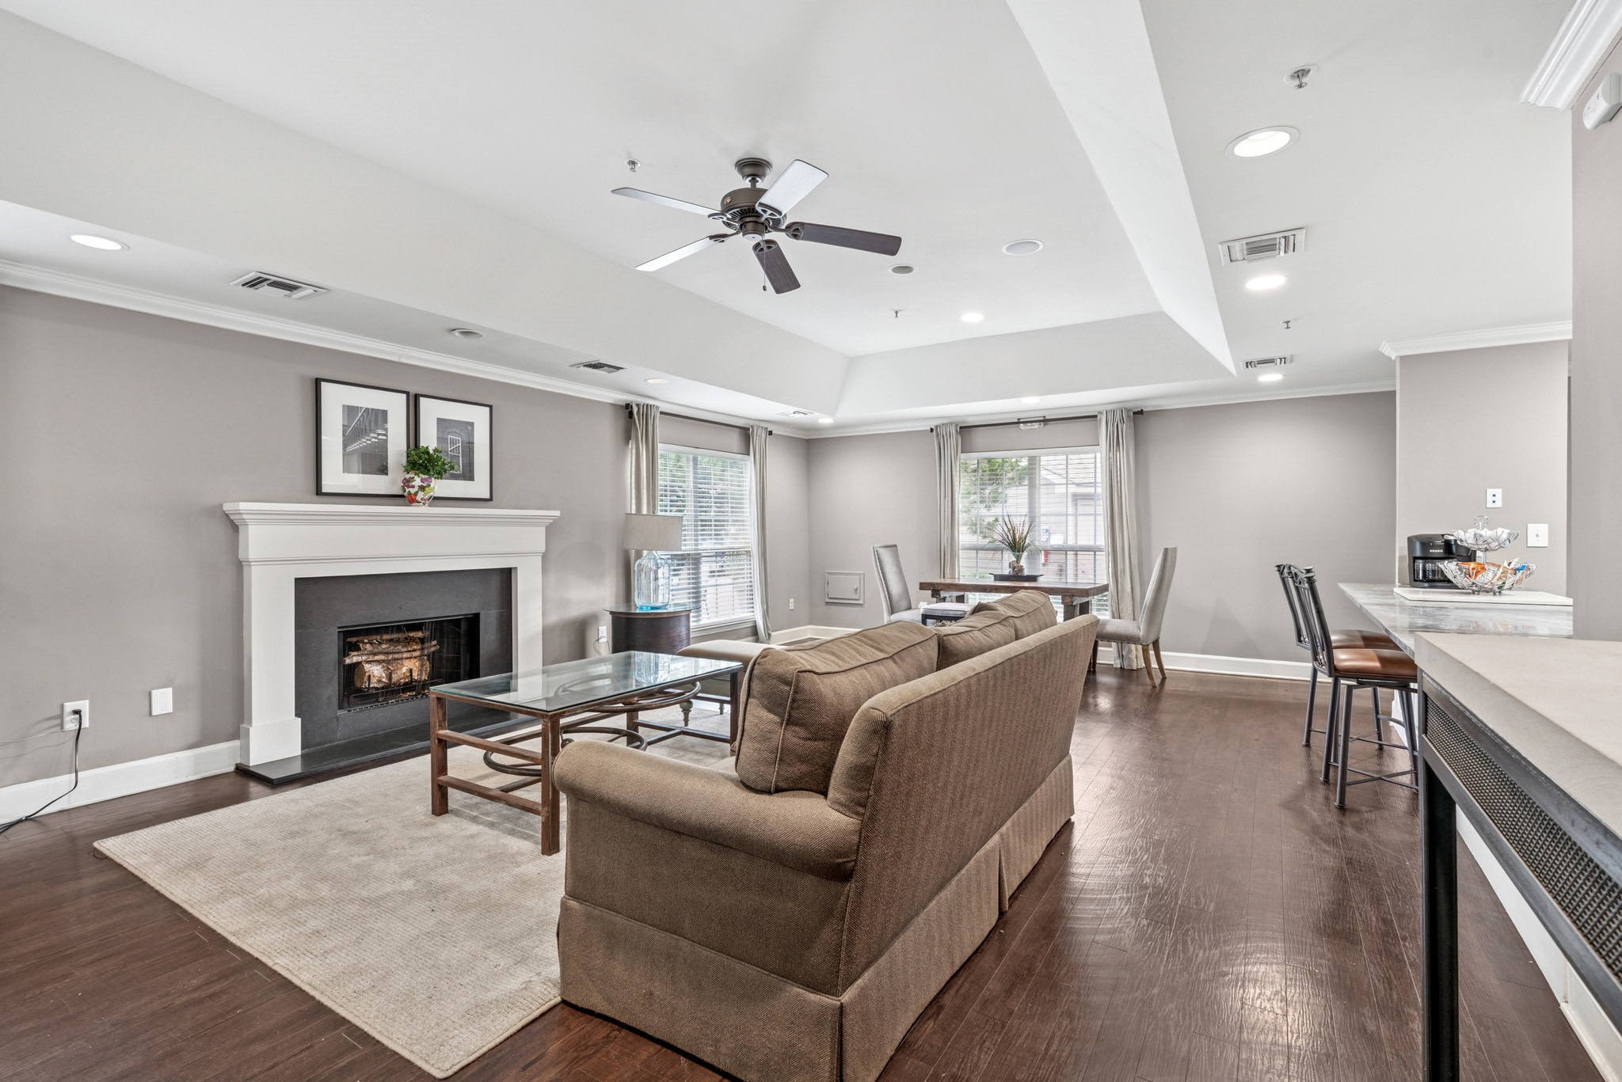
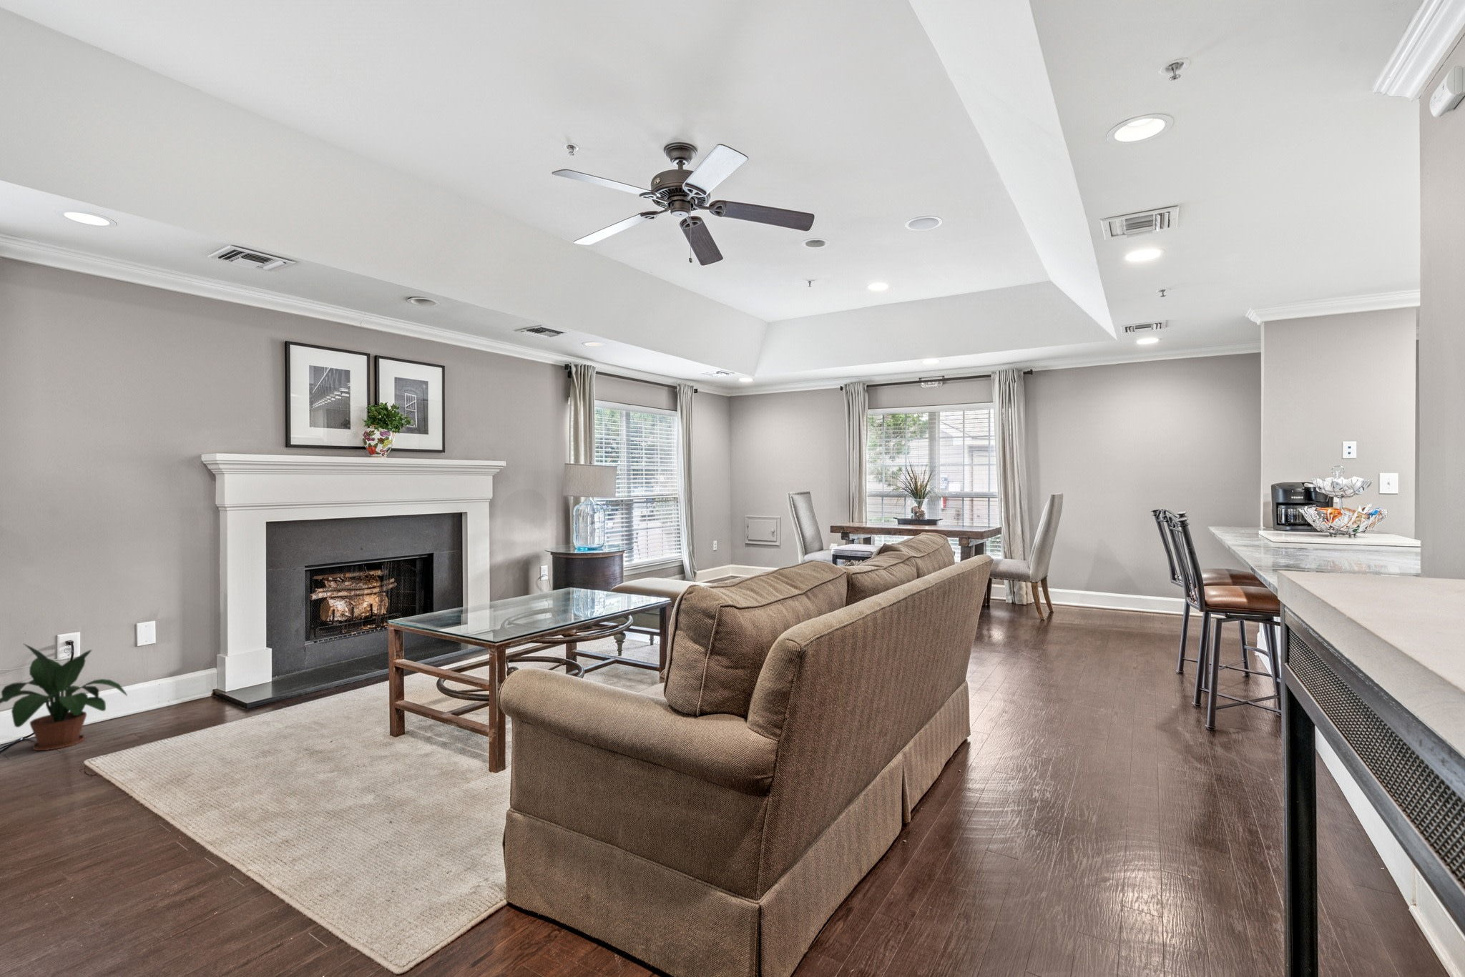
+ potted plant (56, 690)
